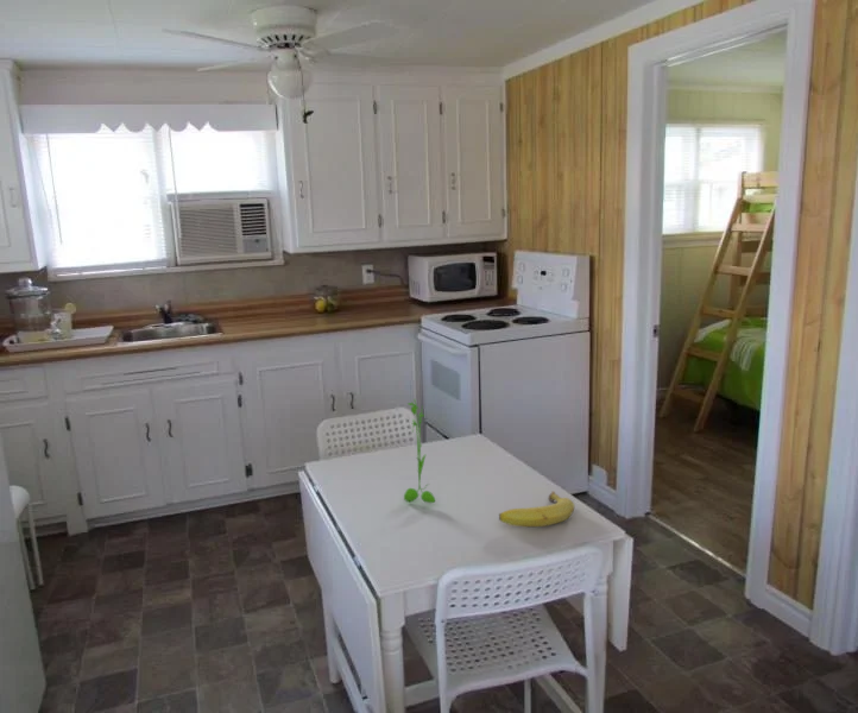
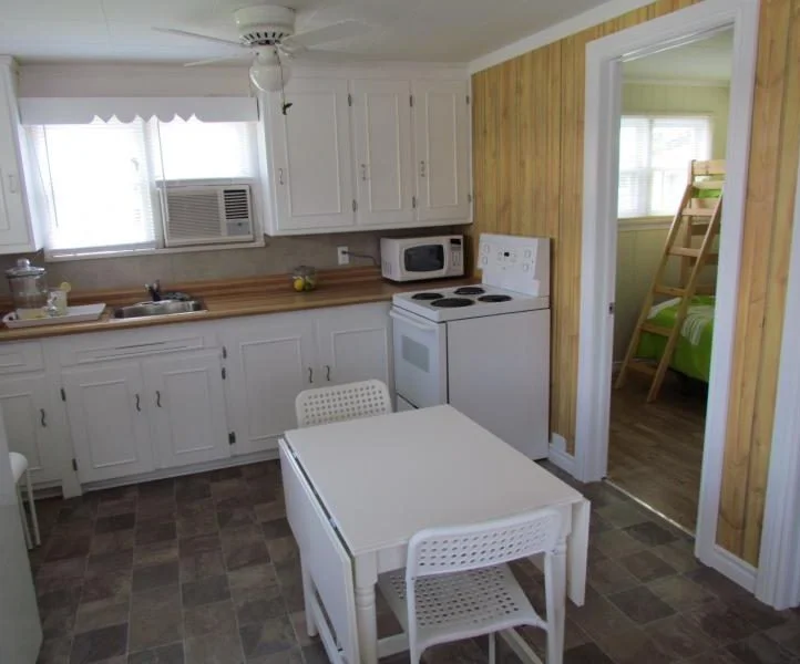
- fruit (540, 506)
- plant (417, 450)
